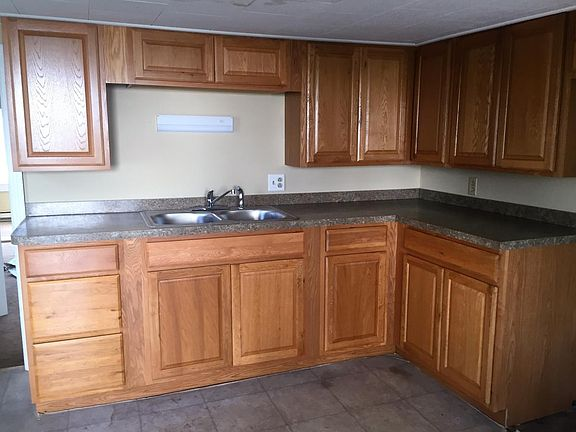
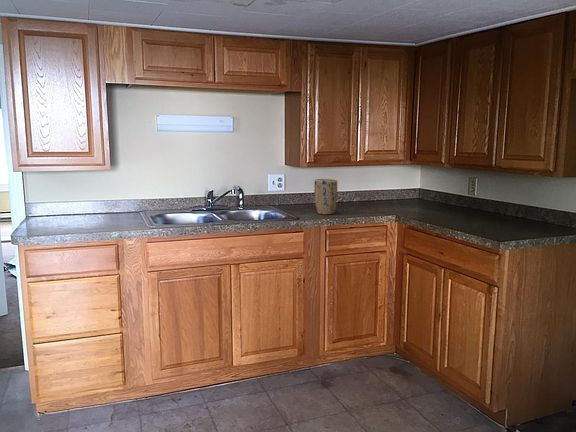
+ plant pot (325, 196)
